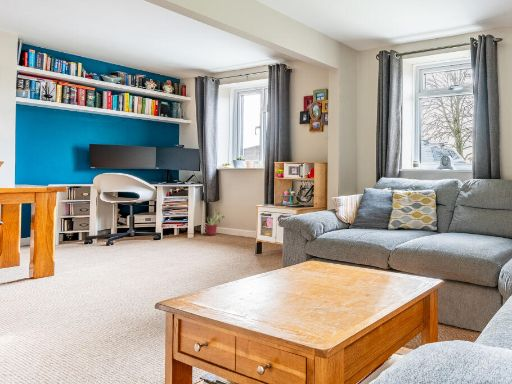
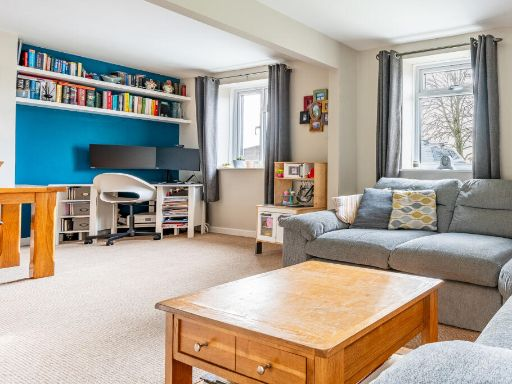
- potted plant (214, 221)
